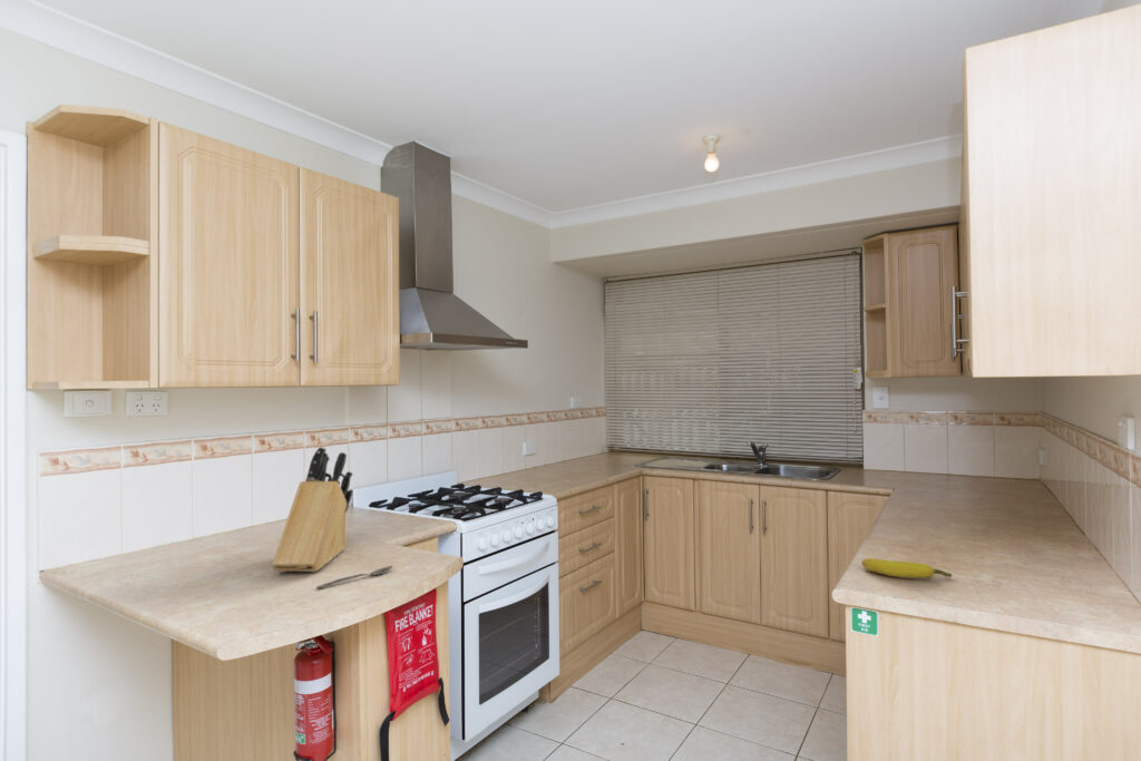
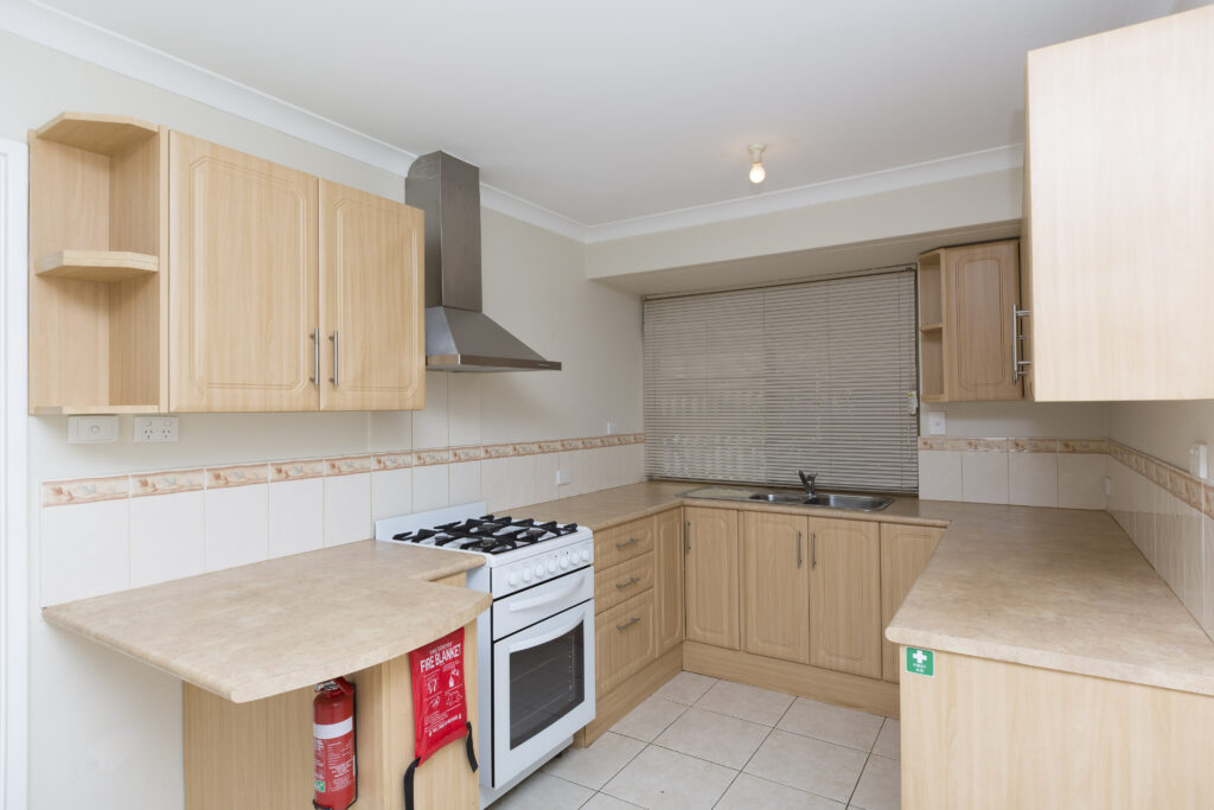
- spoon (355, 576)
- knife block (316, 504)
- banana (904, 566)
